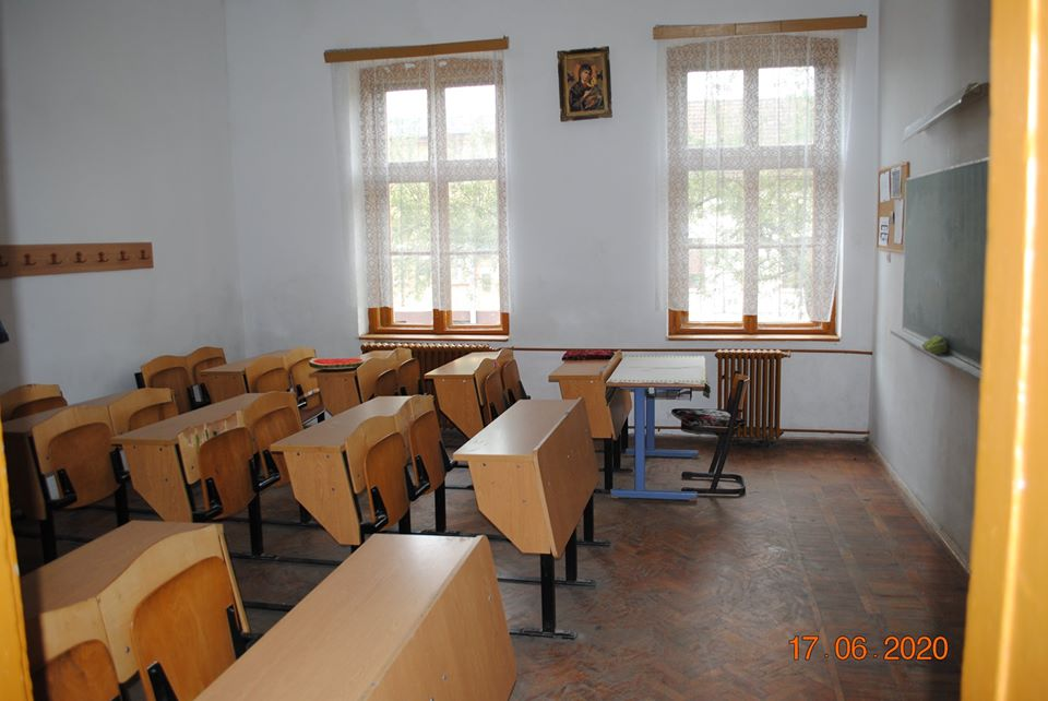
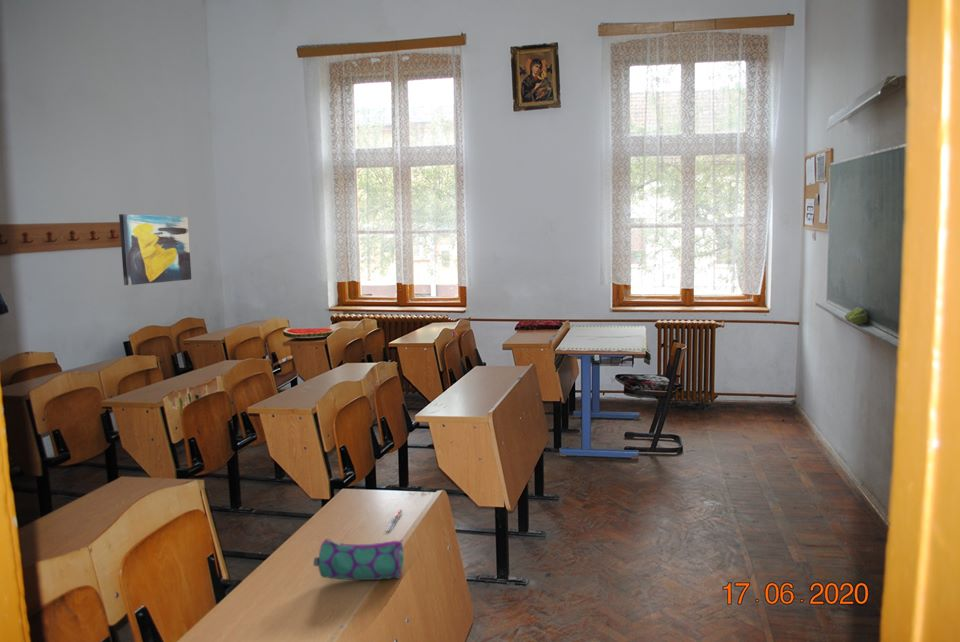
+ pen (394, 519)
+ pencil case (360, 558)
+ wall art (157, 249)
